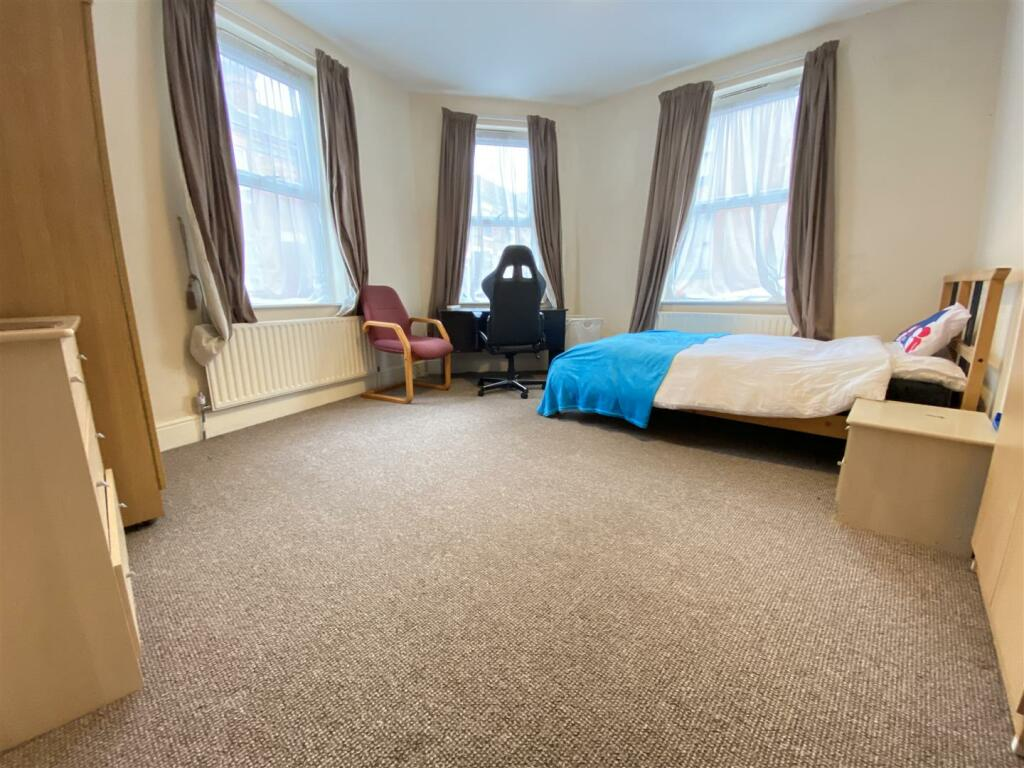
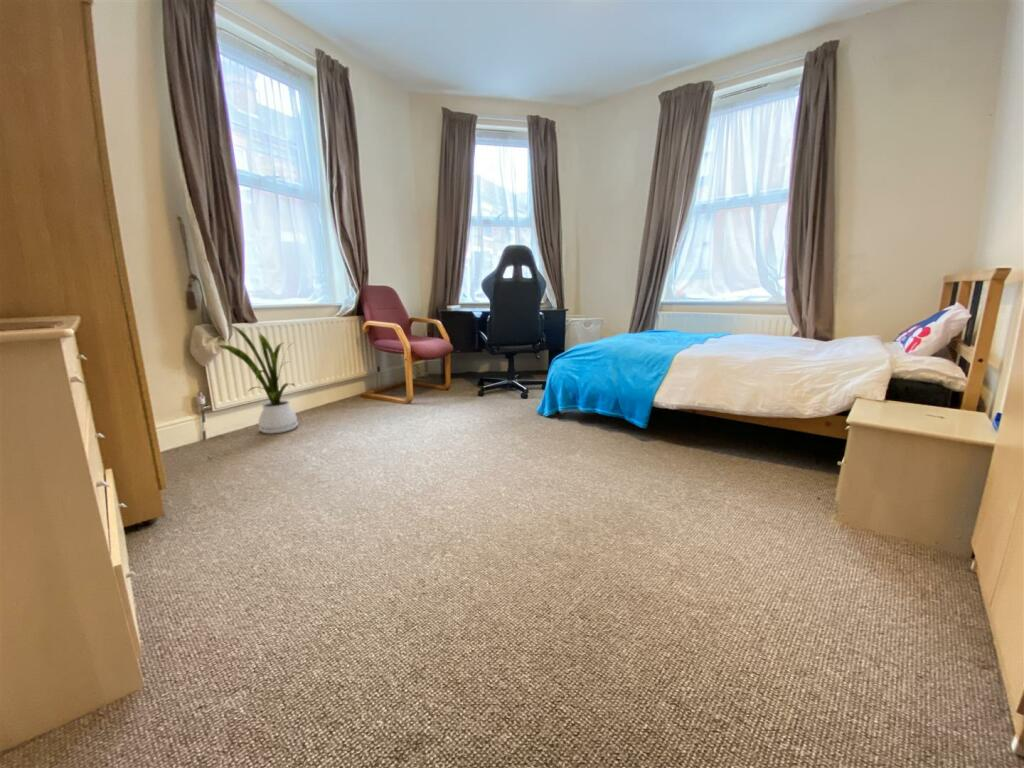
+ house plant (267, 377)
